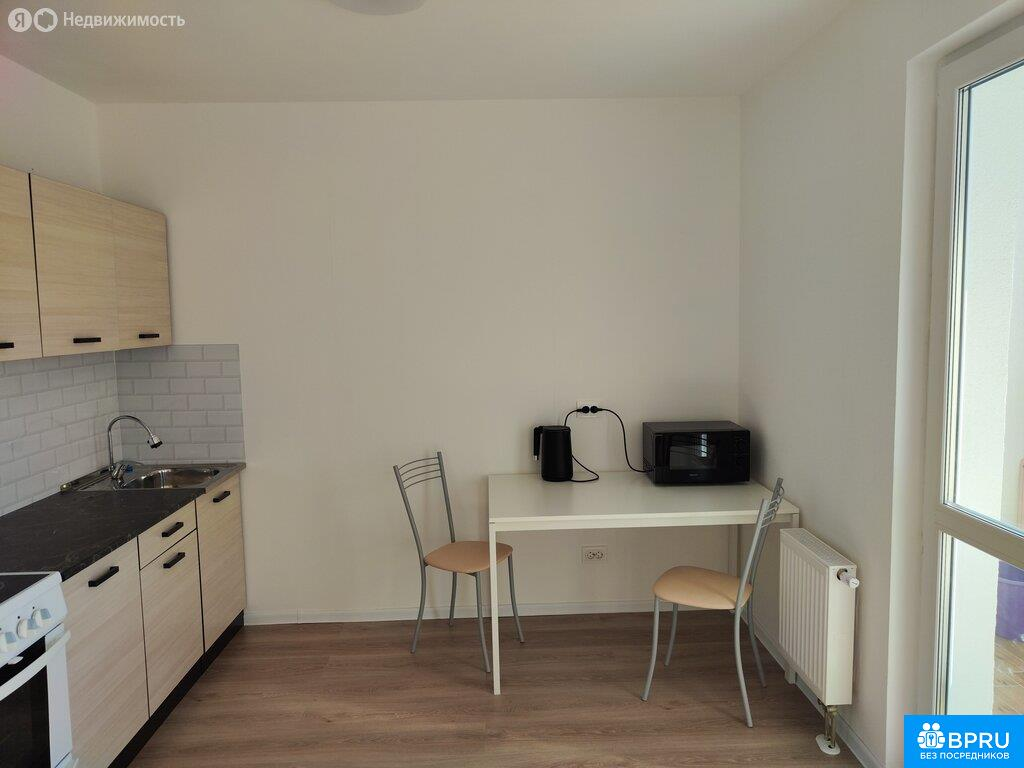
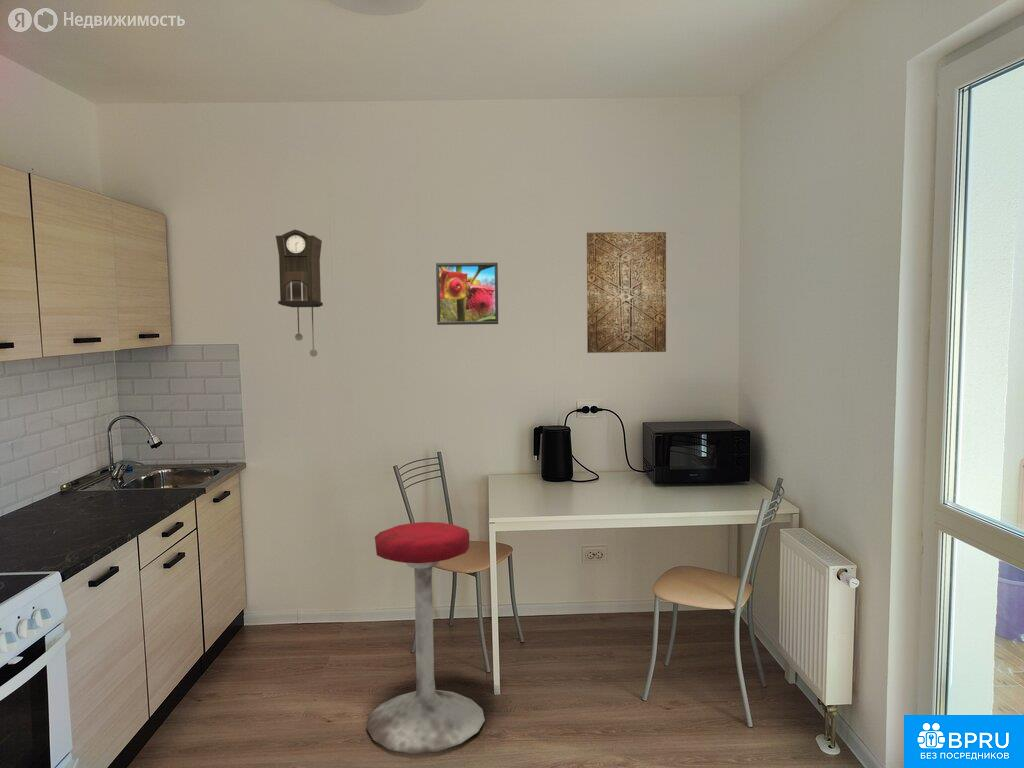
+ wall art (626, 292)
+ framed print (467, 293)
+ stool (423, 626)
+ pendulum clock (300, 294)
